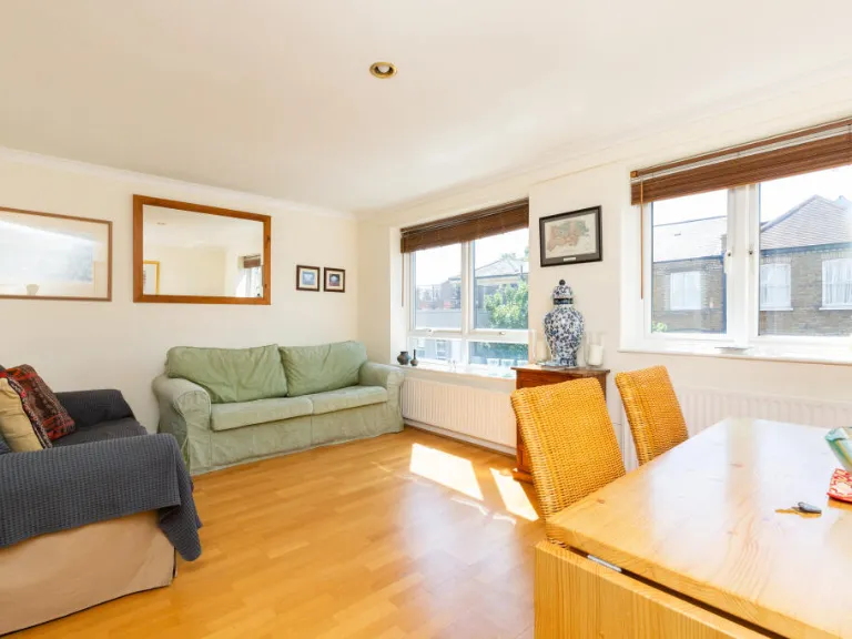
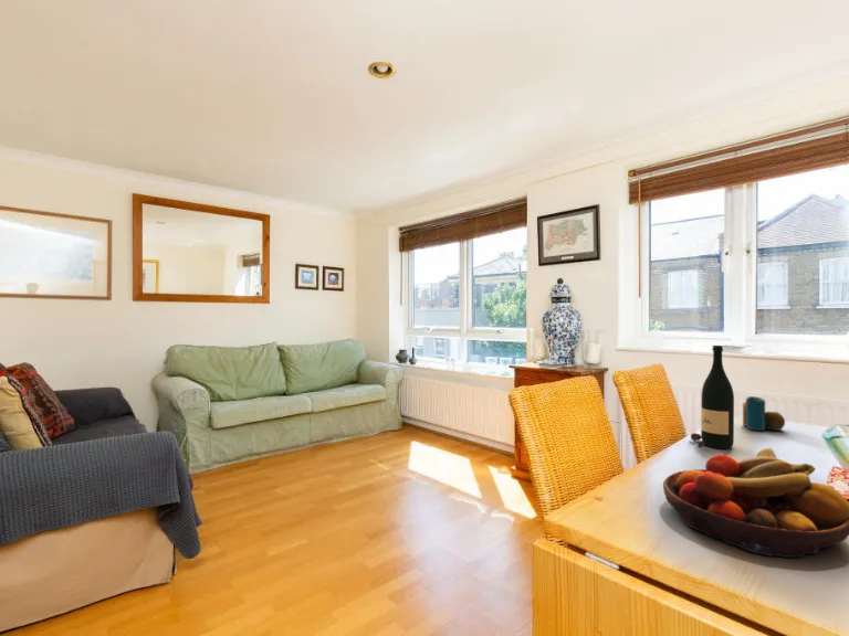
+ wine bottle (710, 395)
+ candle (761, 411)
+ fruit bowl (747, 488)
